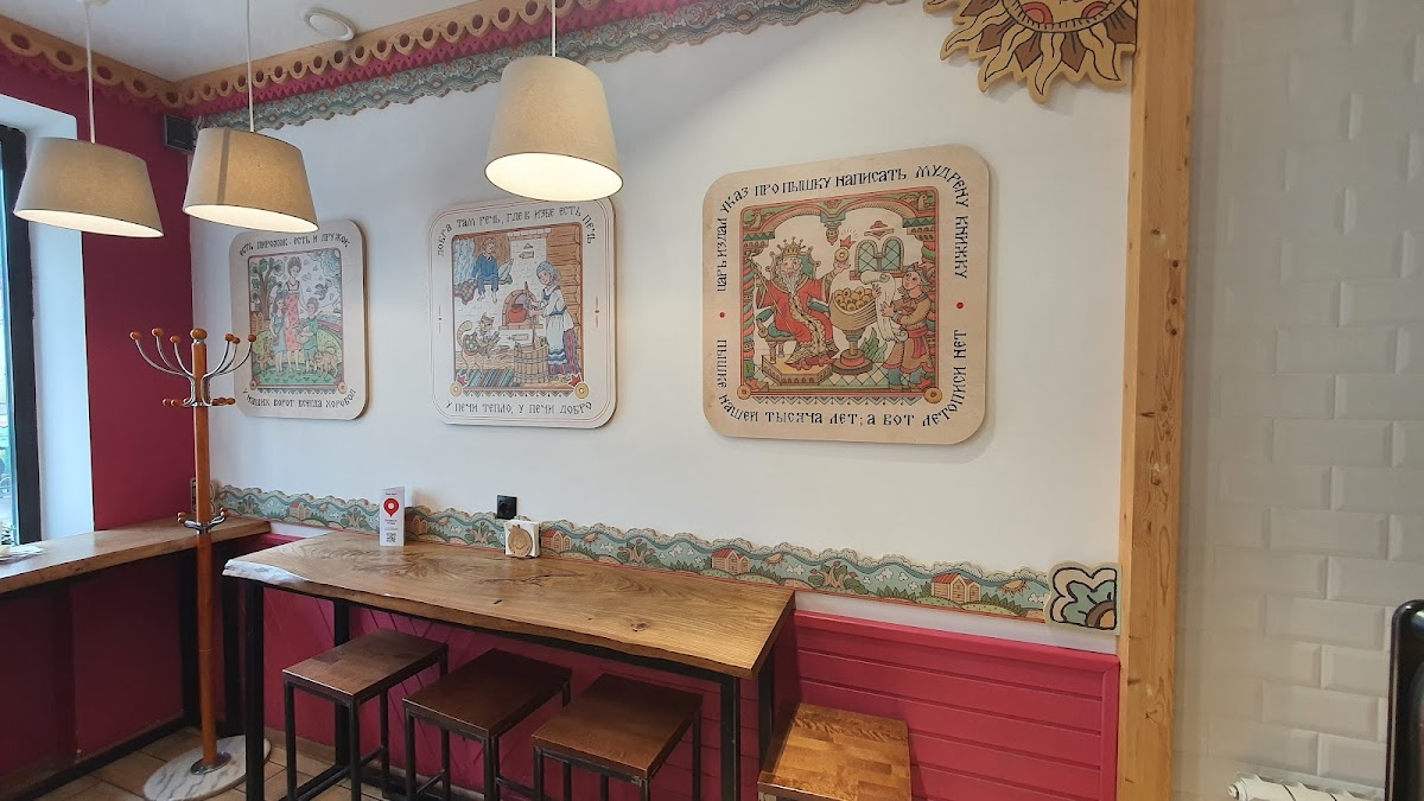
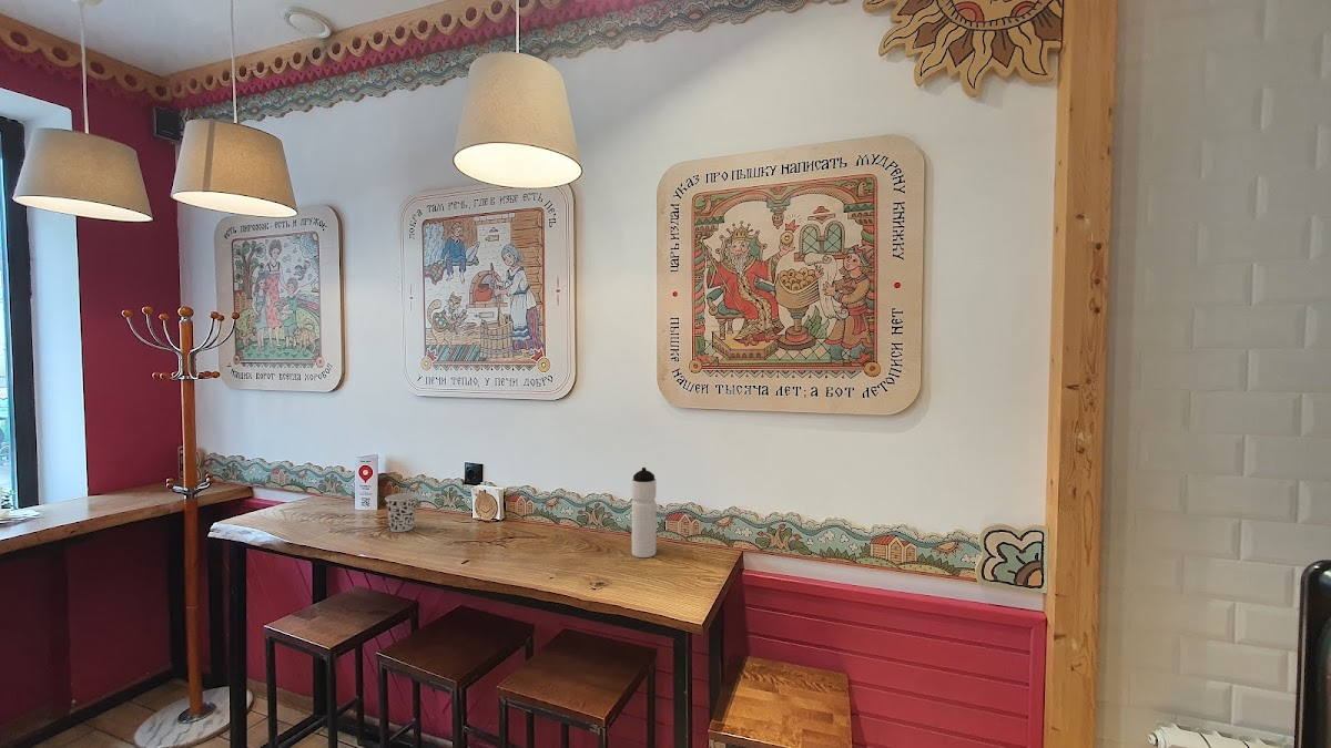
+ cup (402, 512)
+ water bottle (643, 510)
